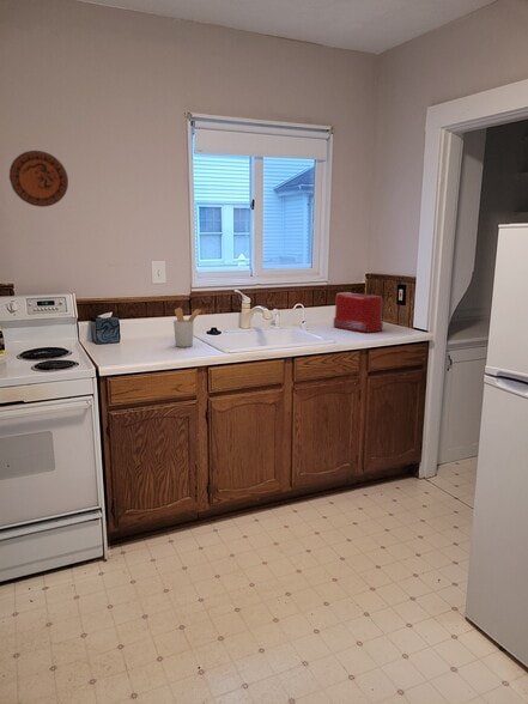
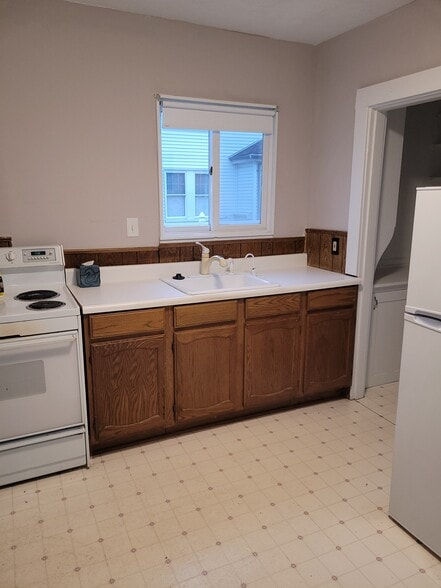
- decorative plate (38, 178)
- toaster (358, 311)
- utensil holder (188, 326)
